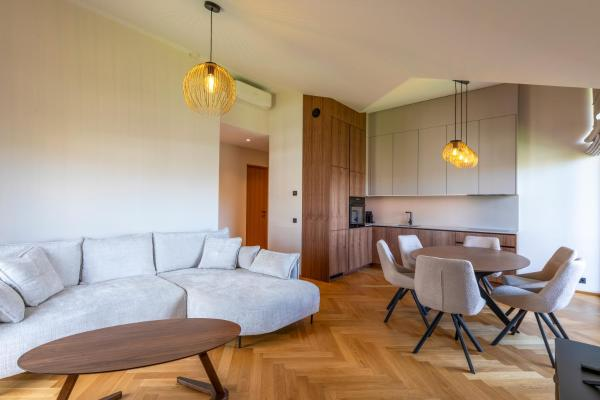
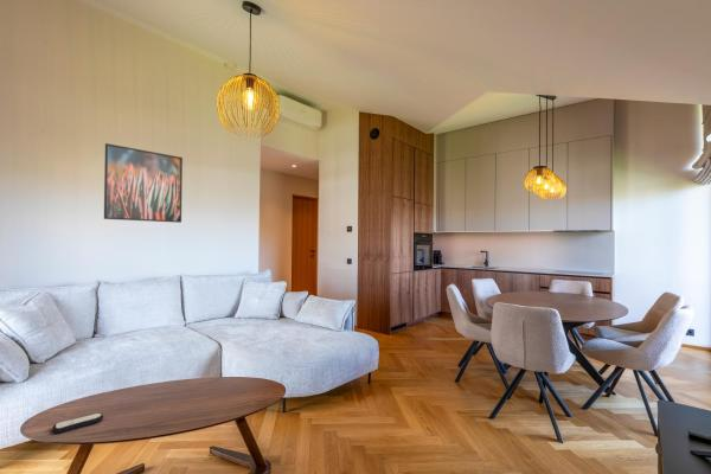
+ remote control (78, 422)
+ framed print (146, 185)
